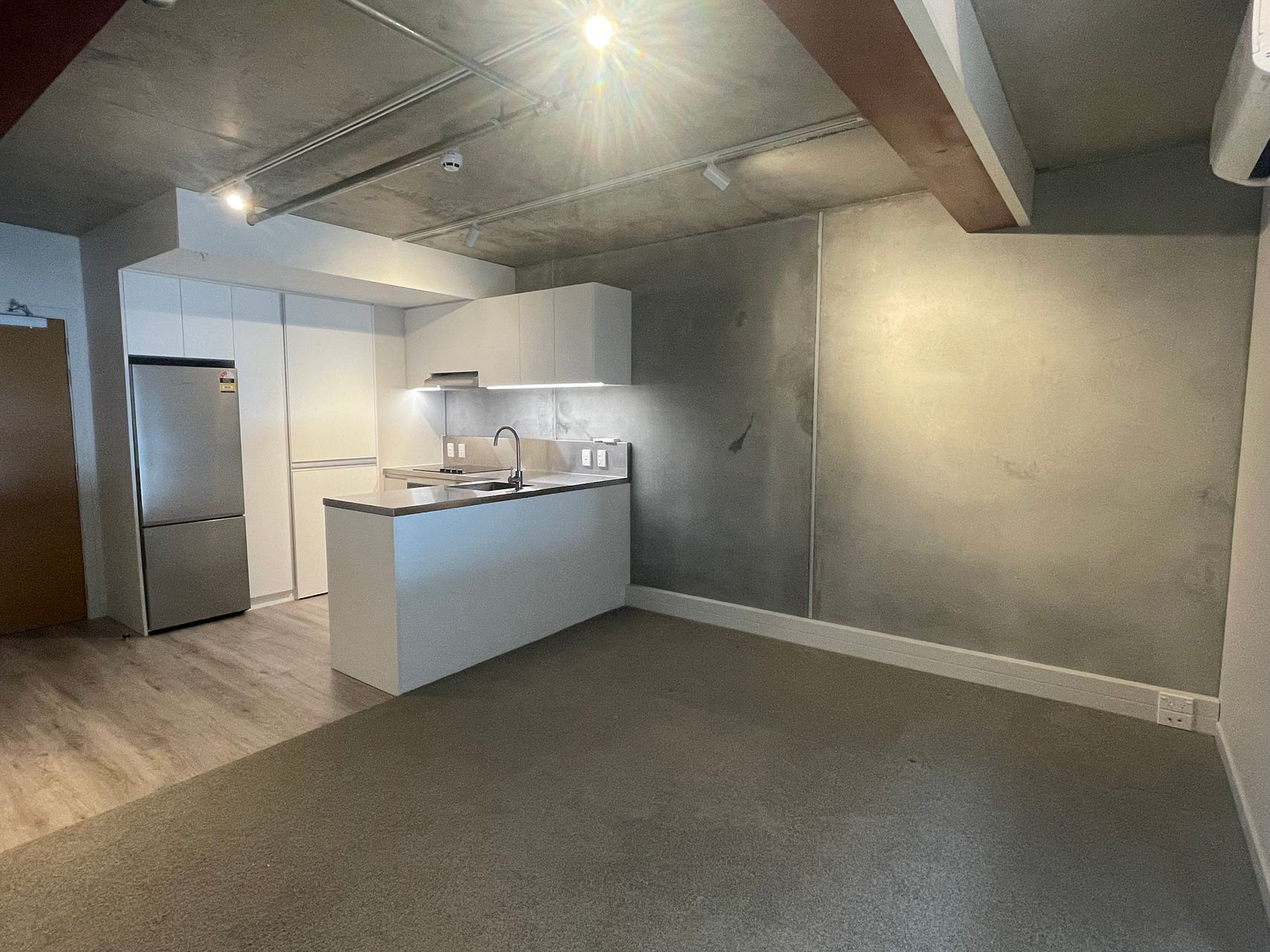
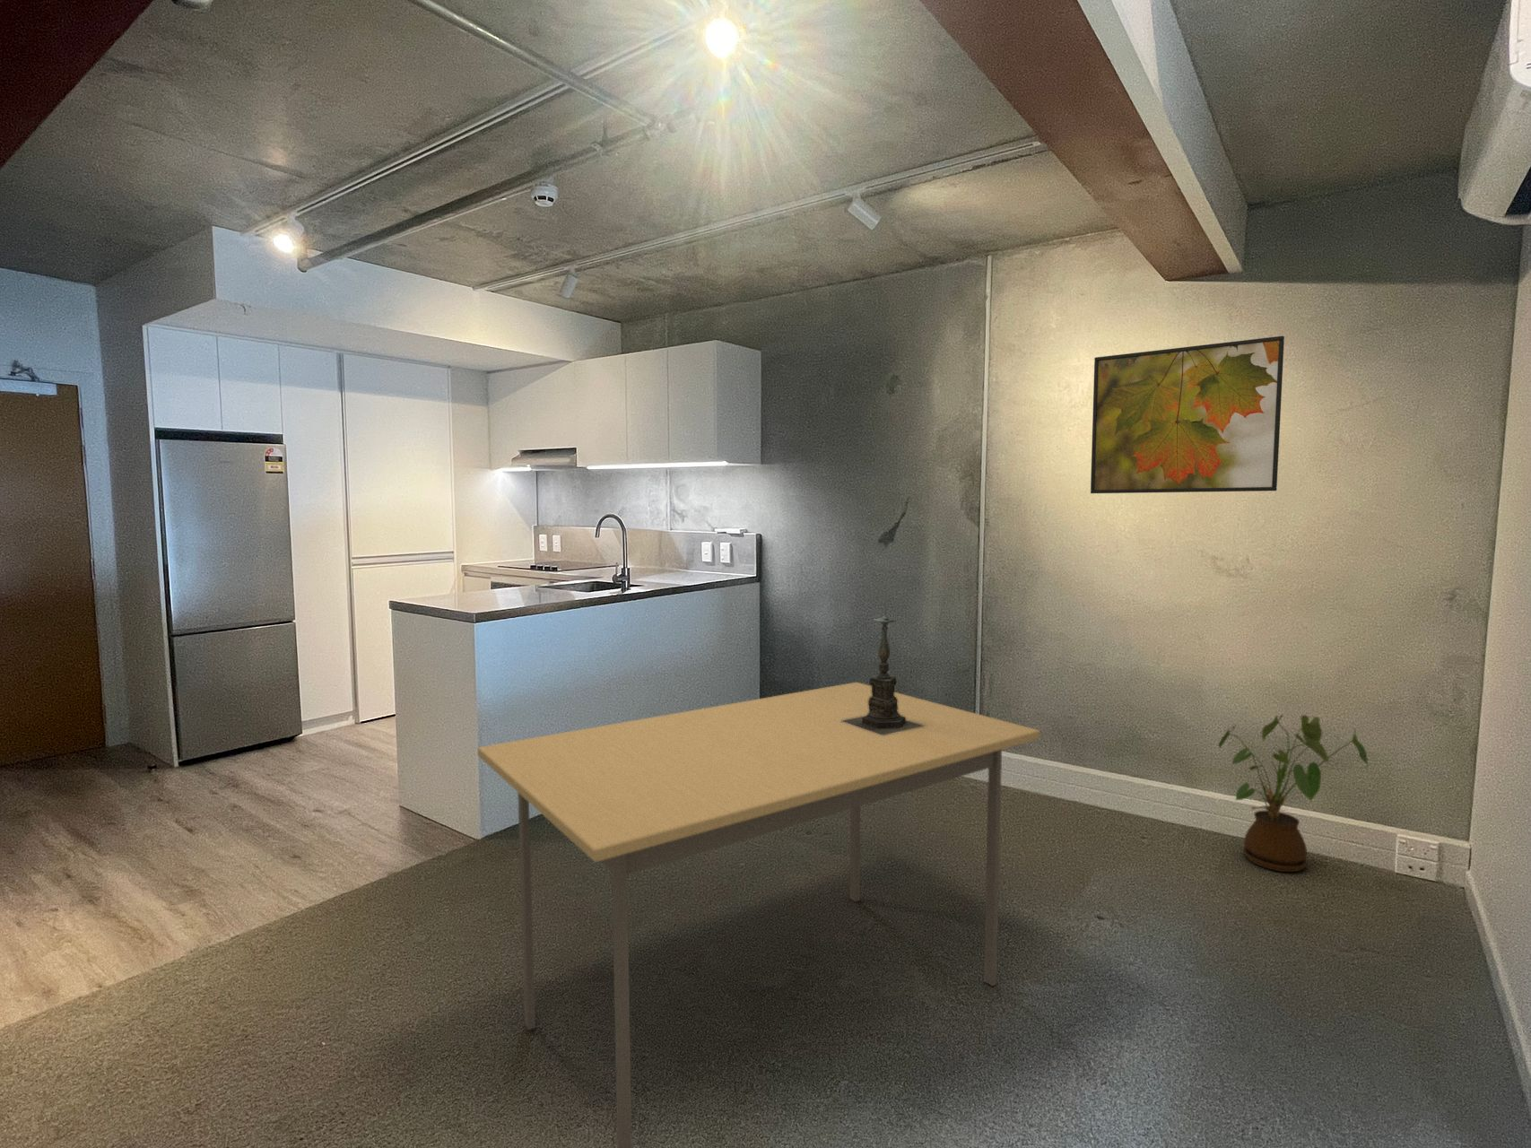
+ candle holder (882, 662)
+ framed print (1180, 420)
+ dining table (757, 836)
+ house plant (1287, 793)
